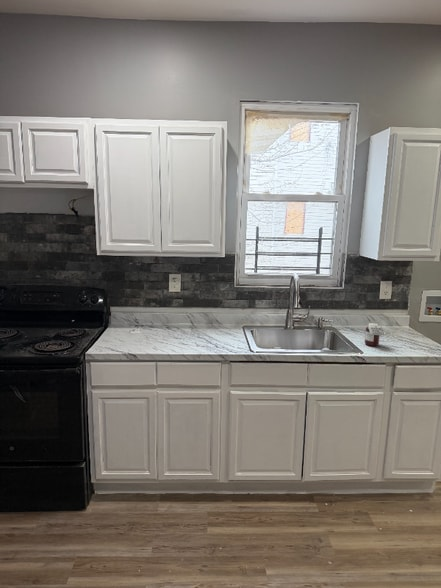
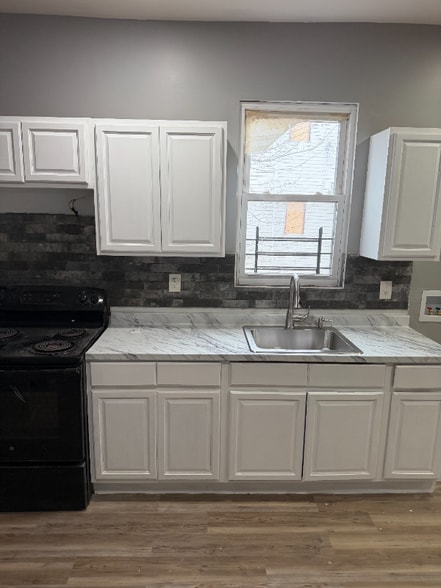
- jar (373, 335)
